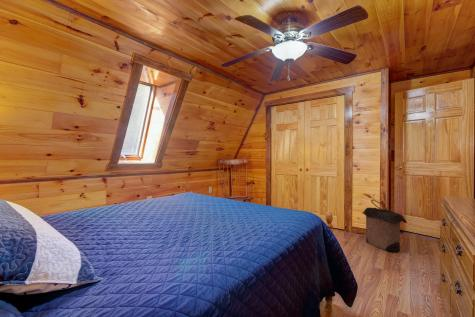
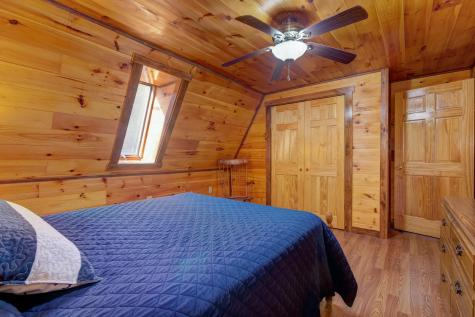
- laundry hamper (383, 223)
